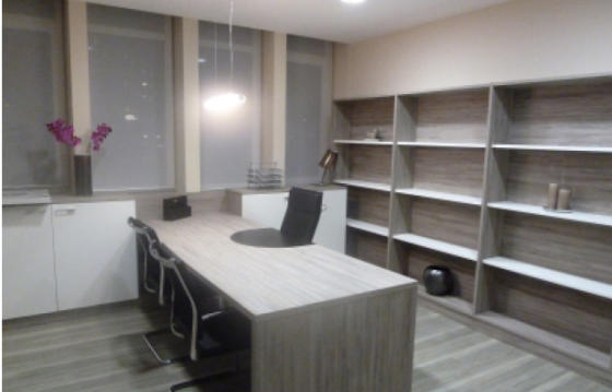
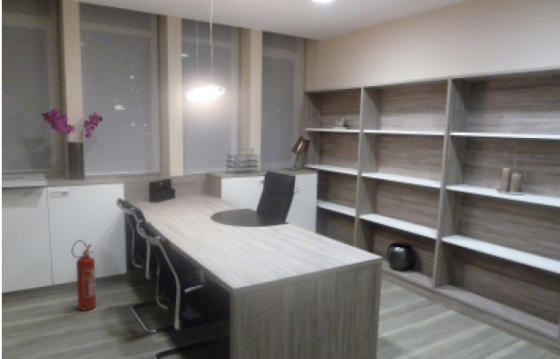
+ fire extinguisher (83, 274)
